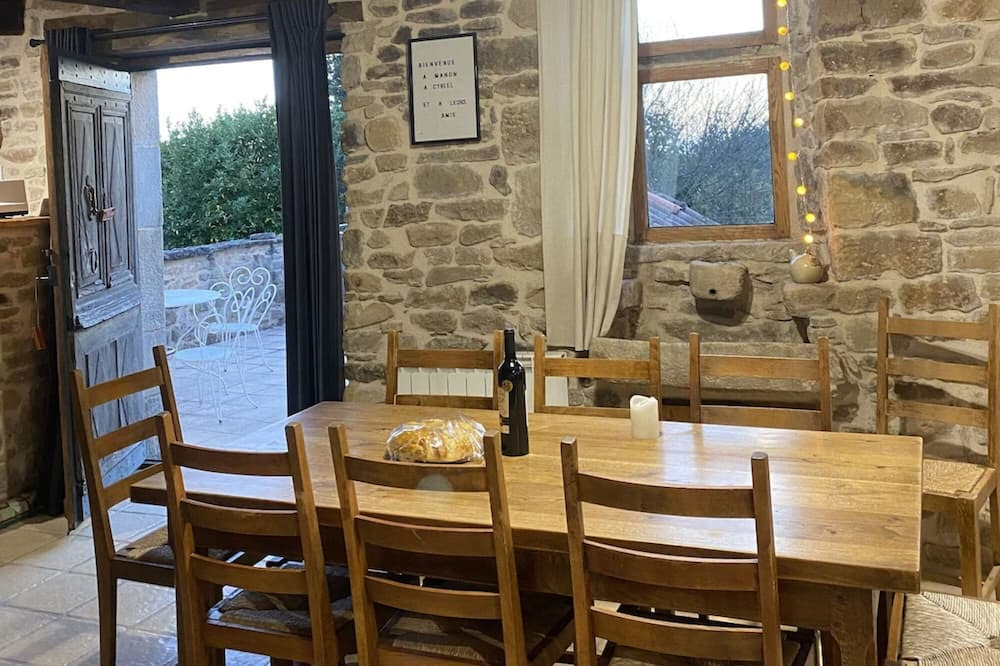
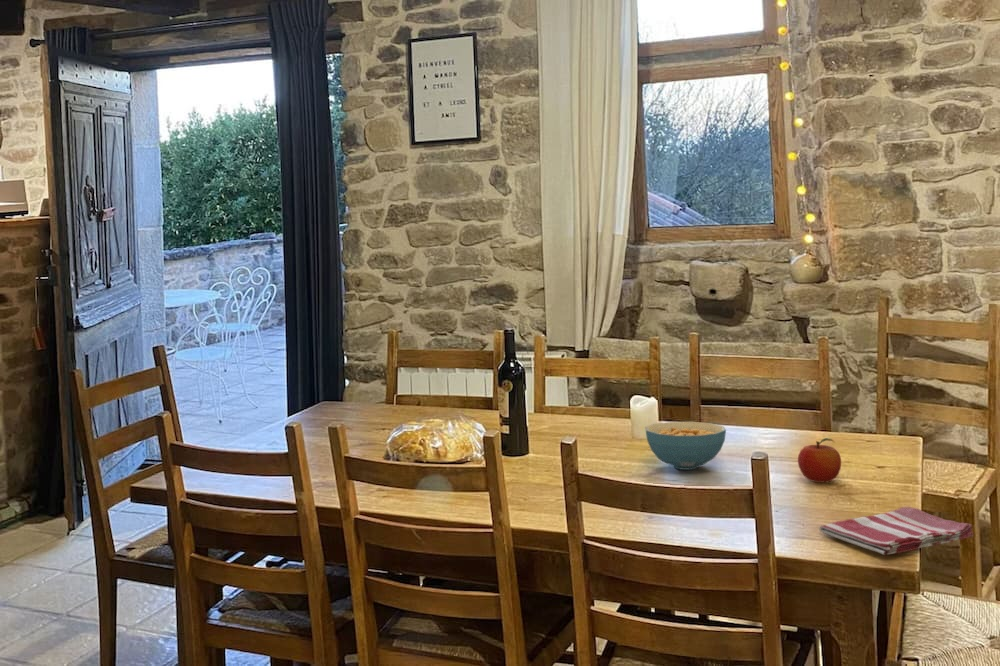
+ dish towel (895, 528)
+ fruit (819, 459)
+ cereal bowl (685, 447)
